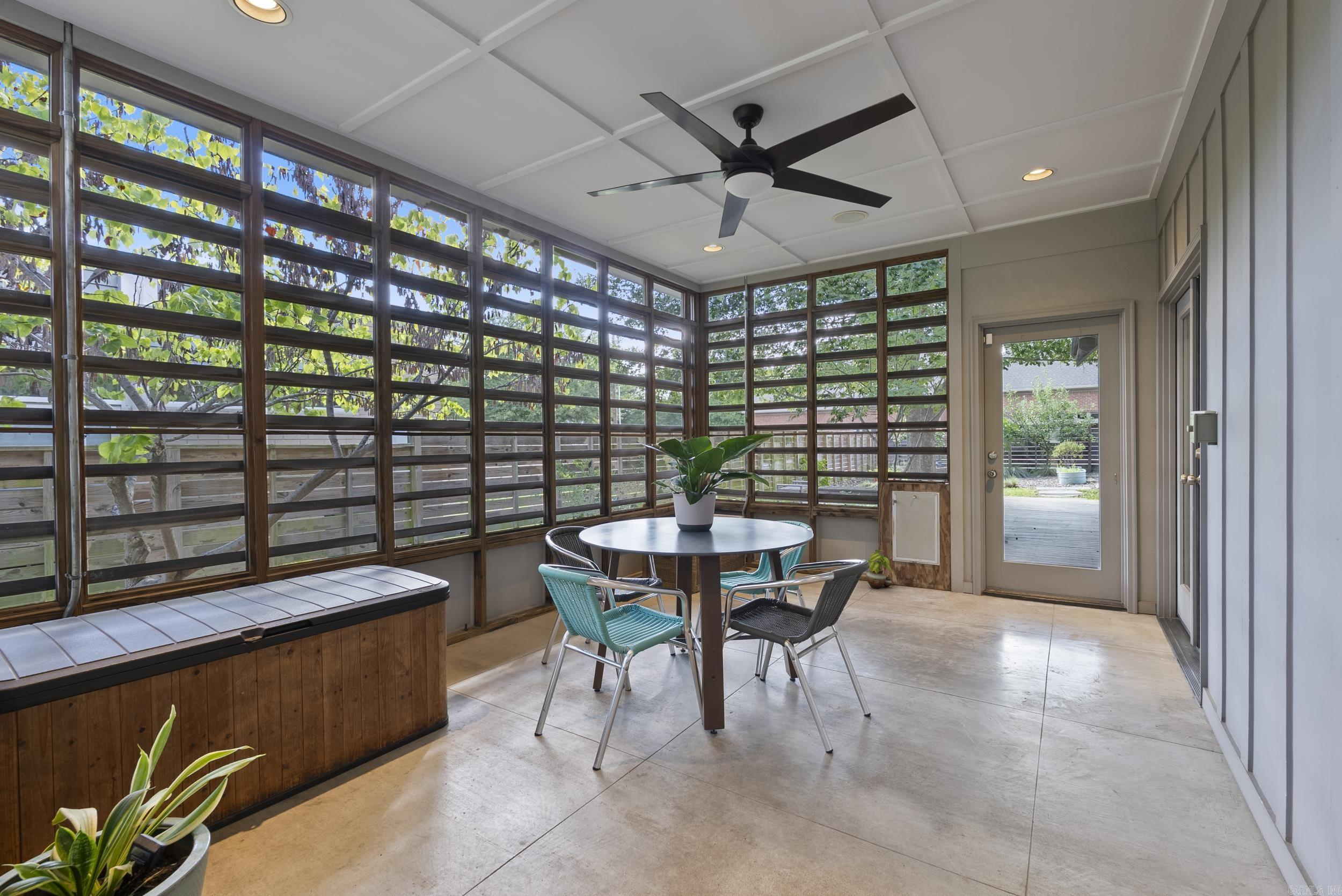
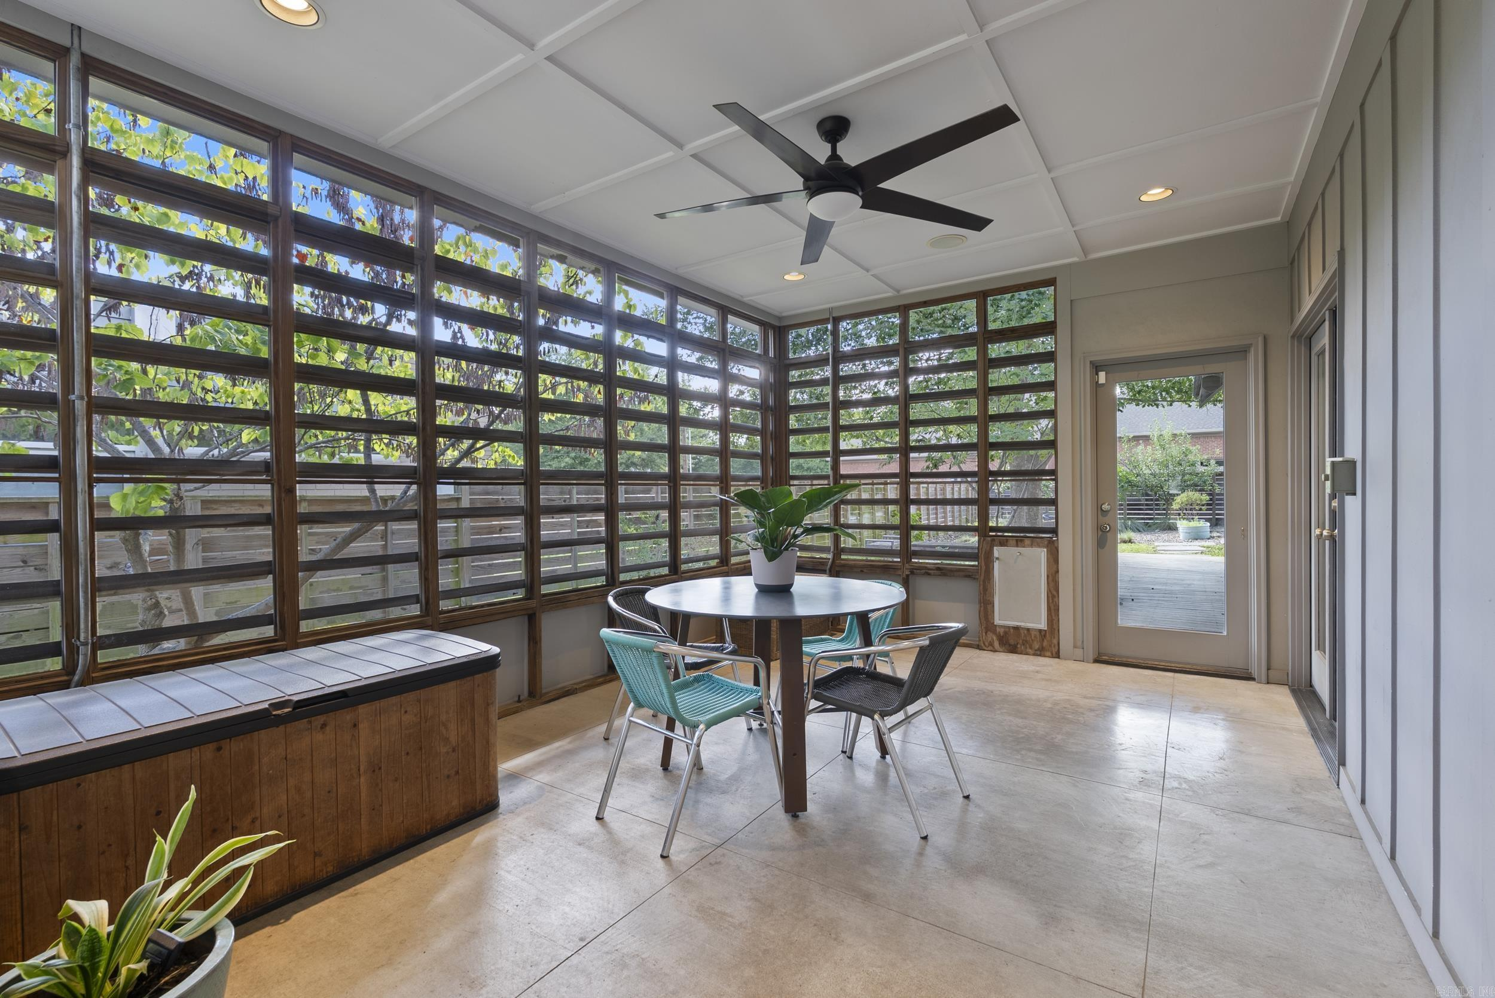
- potted plant (879, 568)
